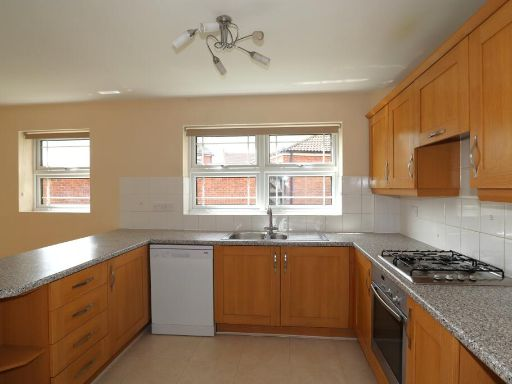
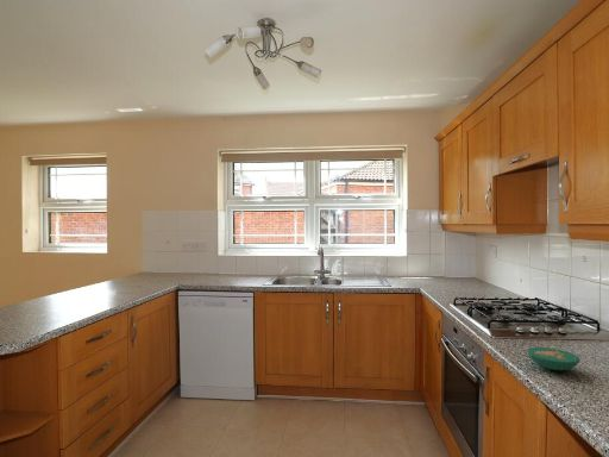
+ bowl (552, 359)
